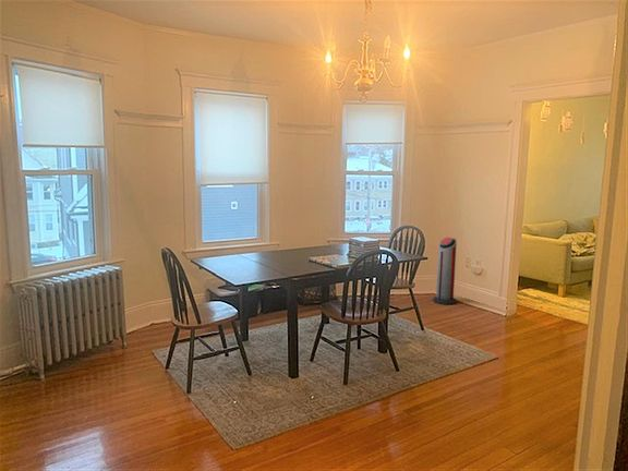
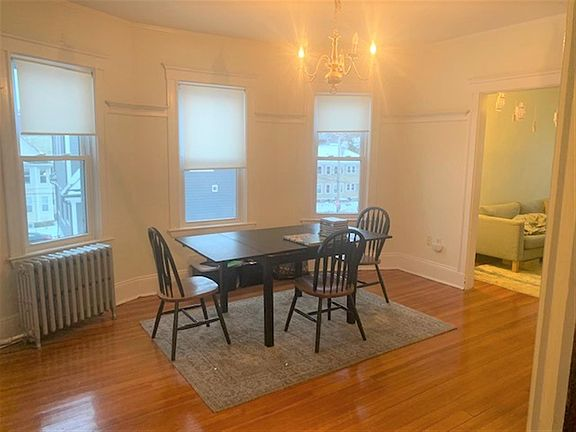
- air purifier (446, 269)
